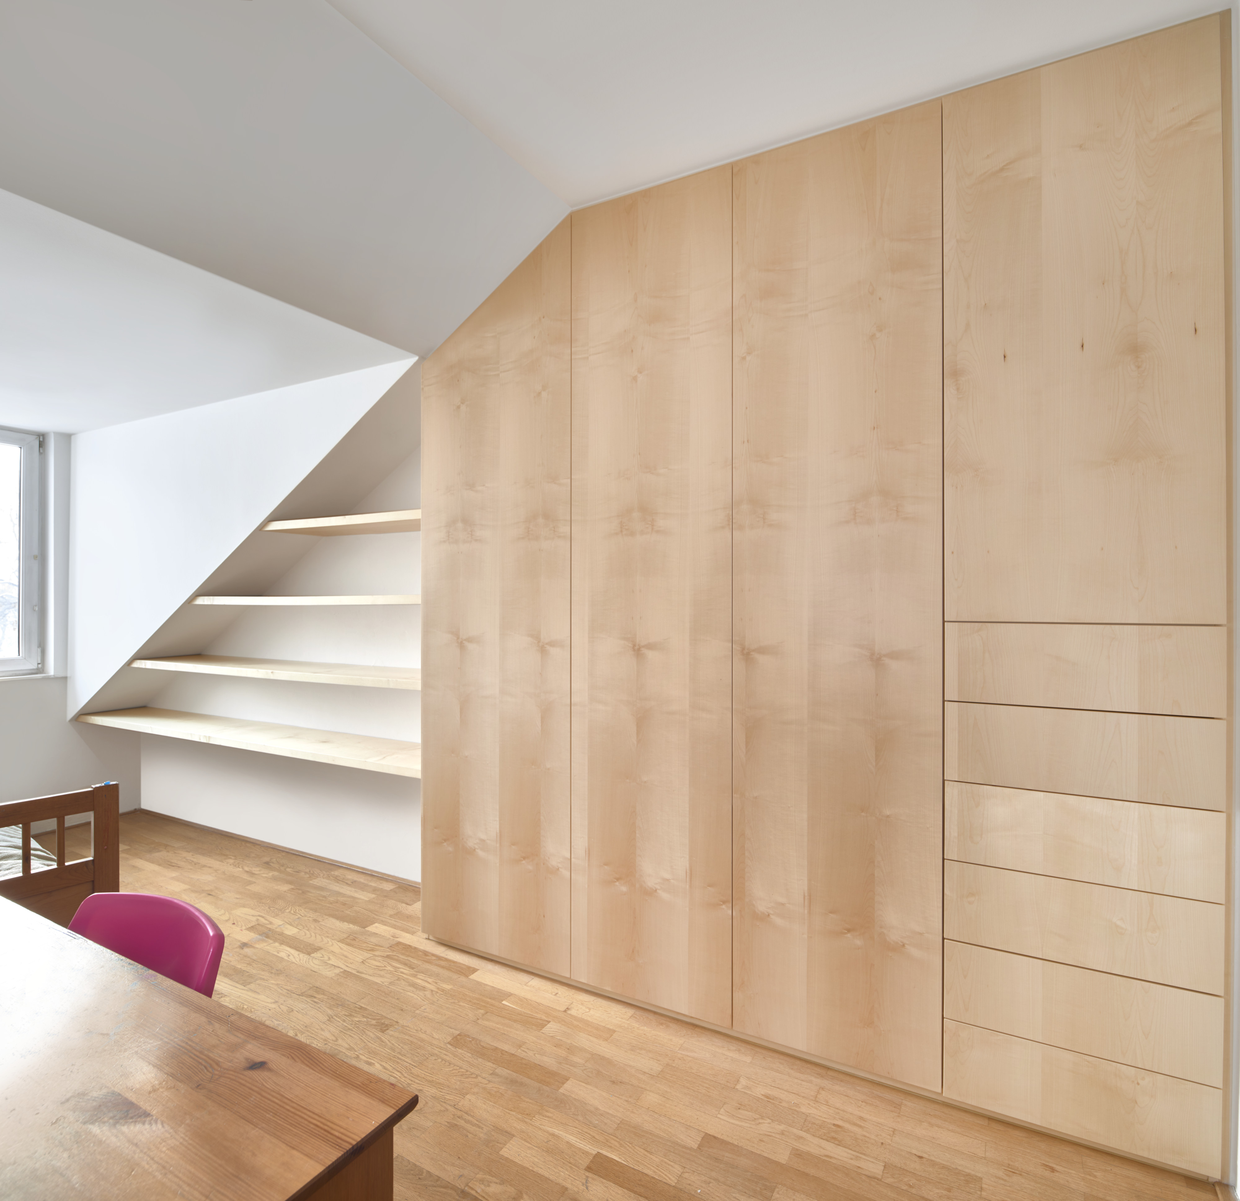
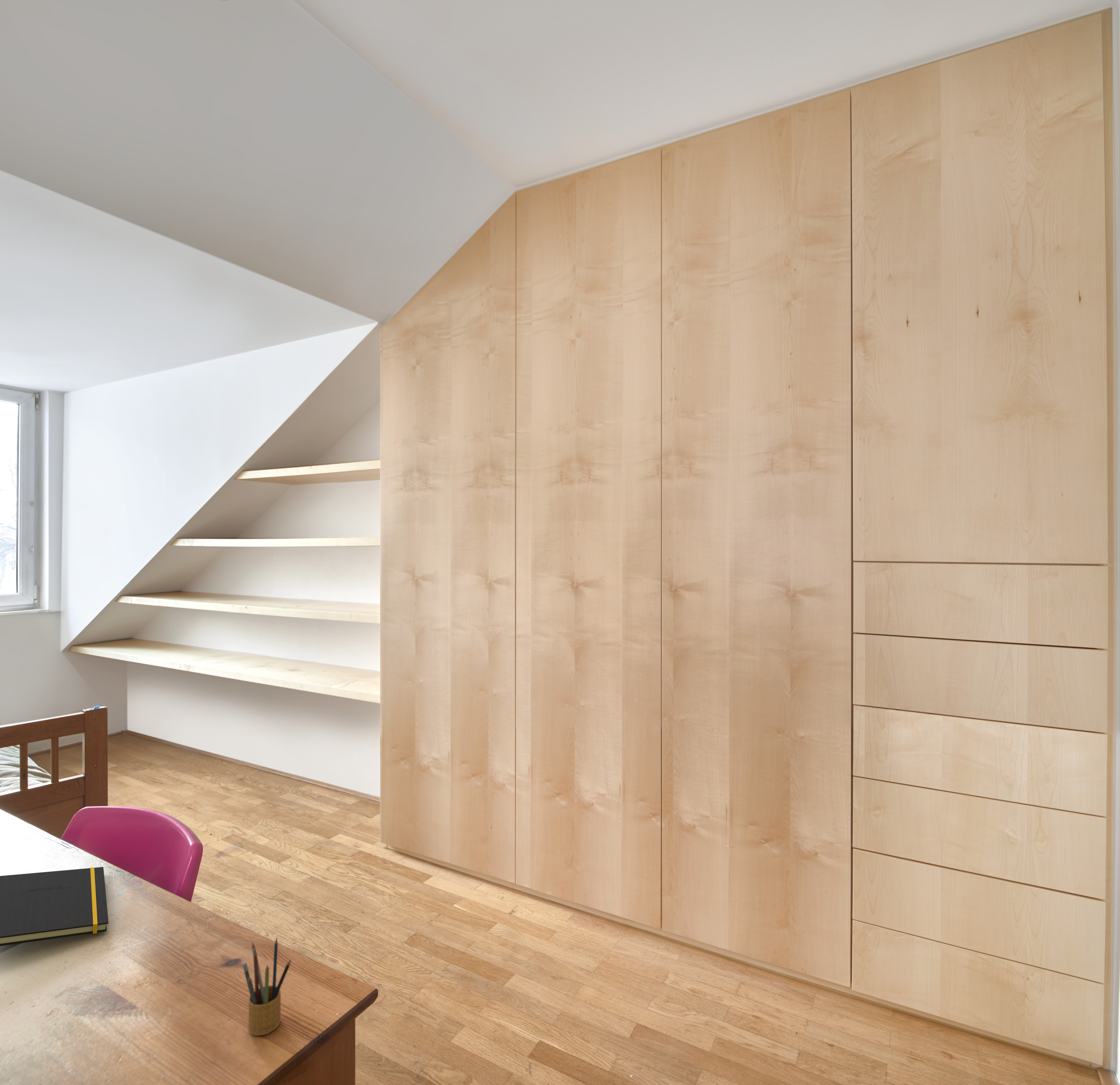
+ notepad (47, 903)
+ pencil box (267, 988)
